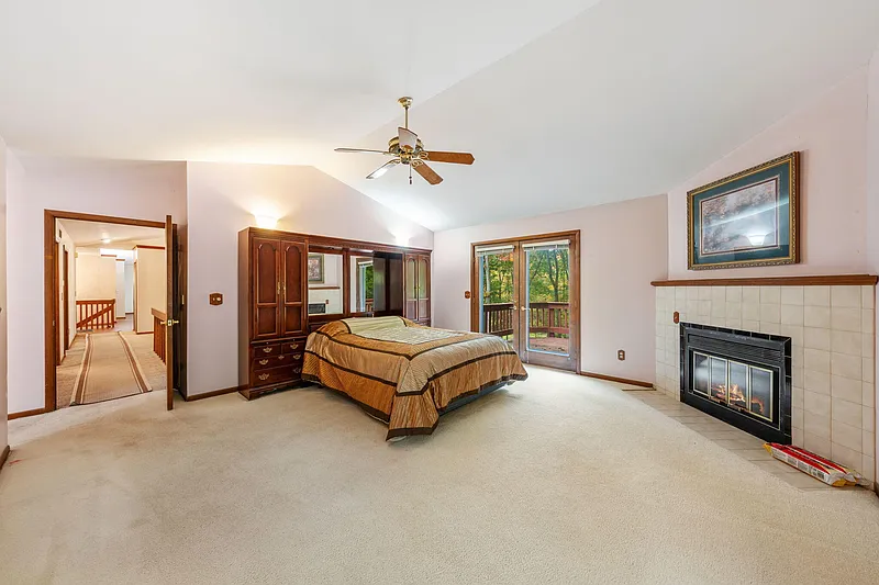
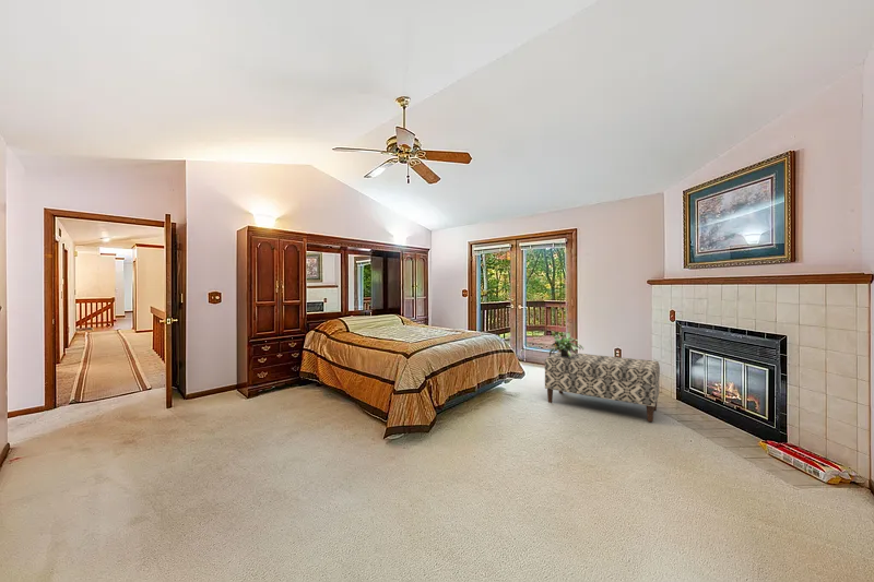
+ bench (600, 382)
+ potted plant (566, 344)
